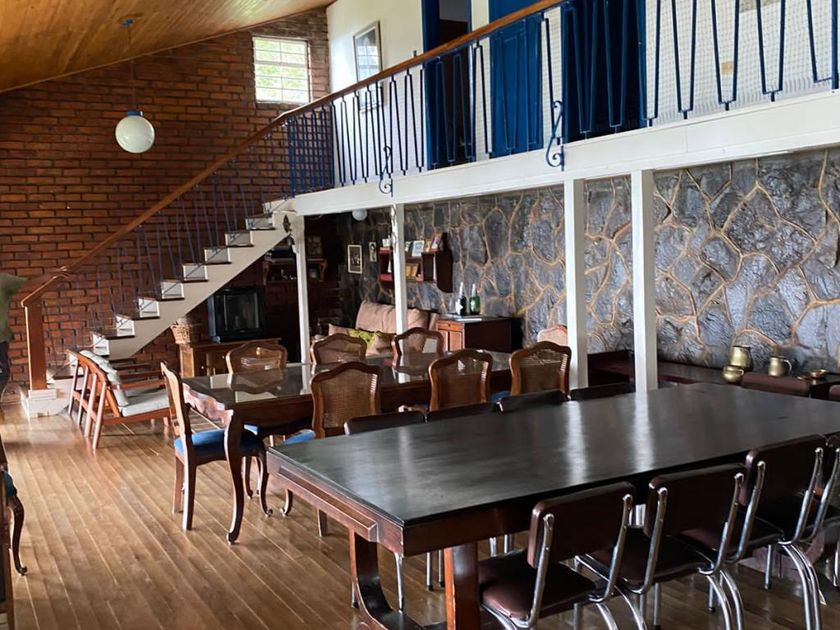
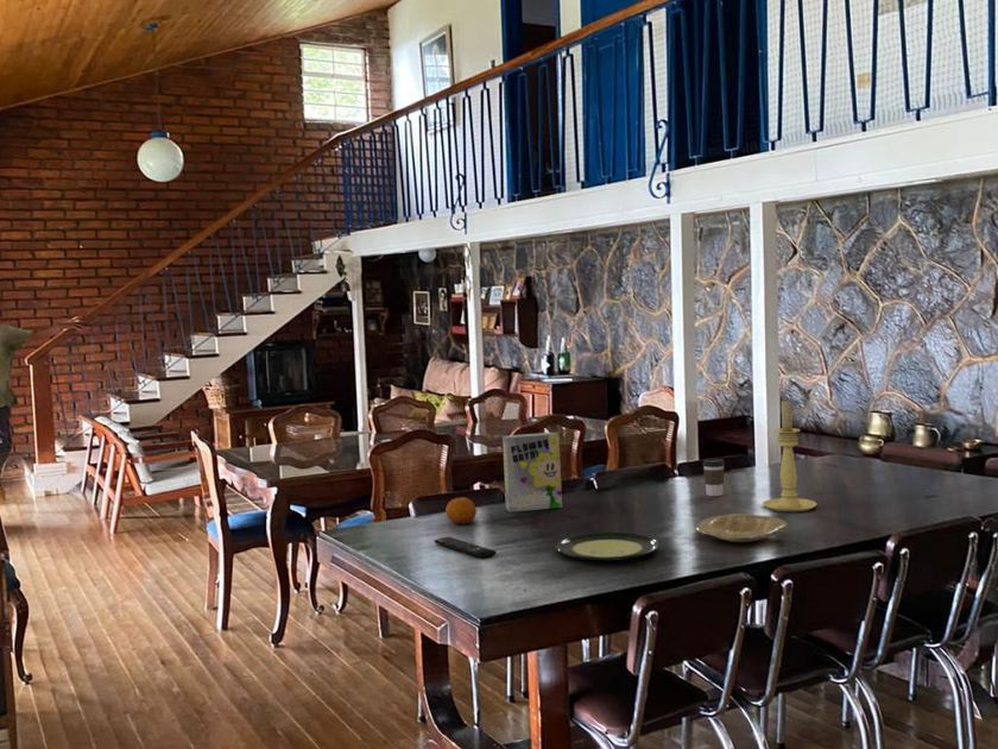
+ plate (607, 548)
+ fruit (460, 510)
+ remote control (463, 547)
+ cereal box (532, 471)
+ plate (739, 530)
+ candle holder (788, 453)
+ coffee cup (714, 477)
